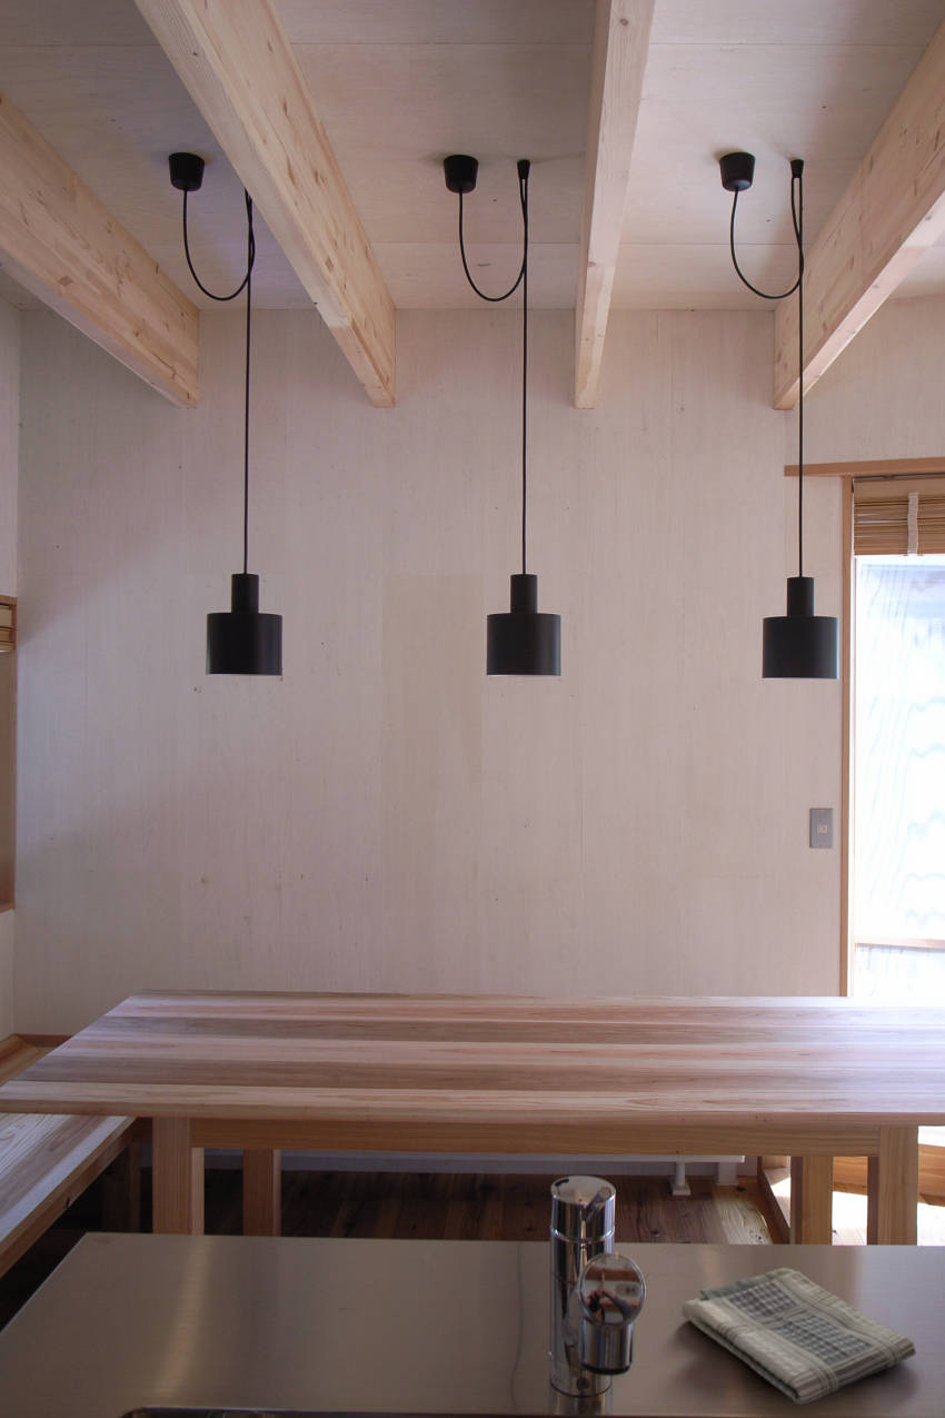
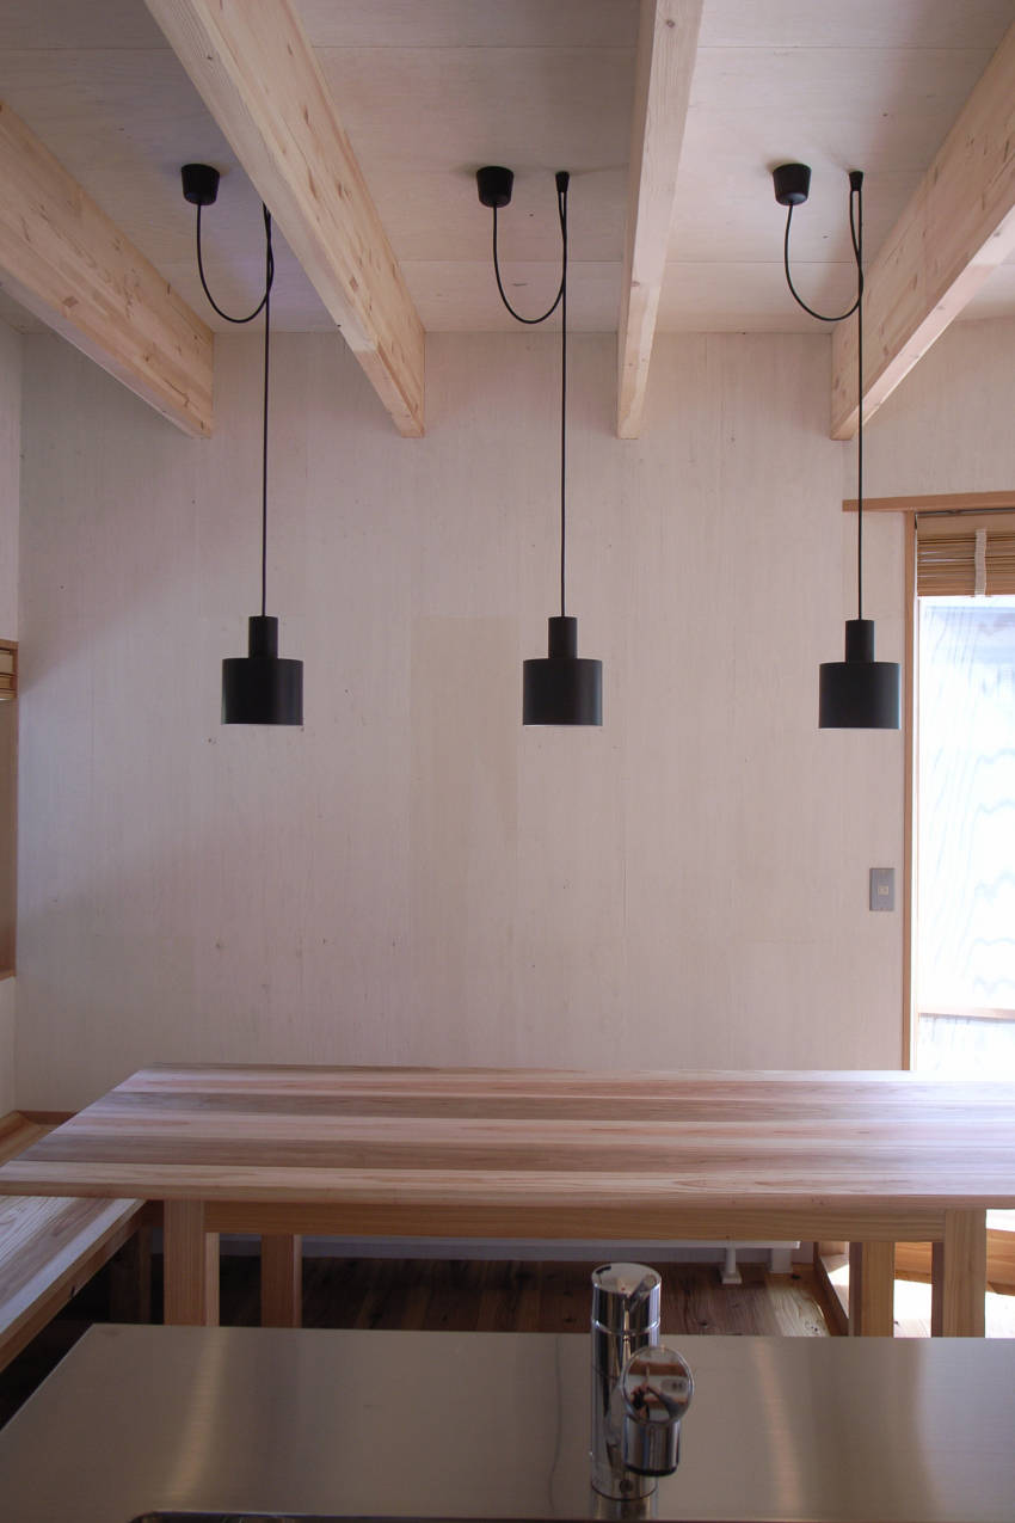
- dish towel (793, 1322)
